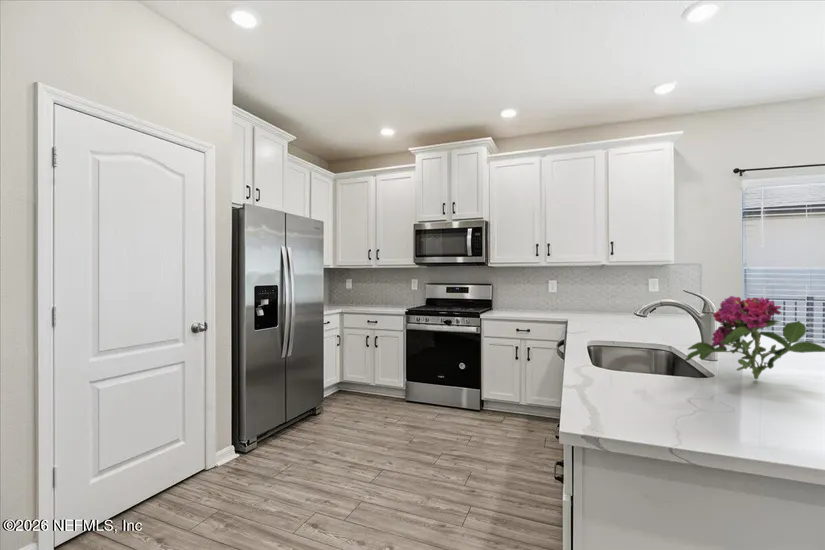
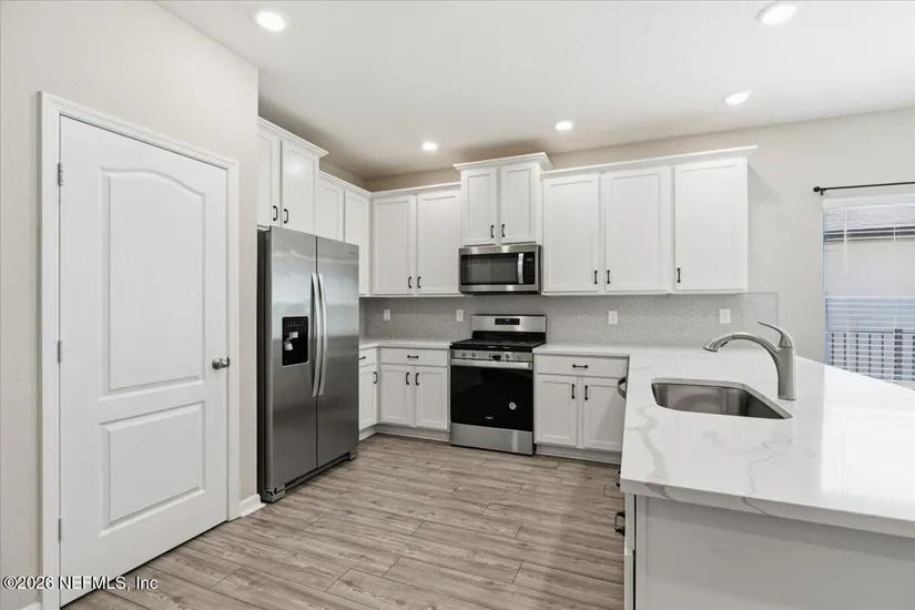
- flower (751, 336)
